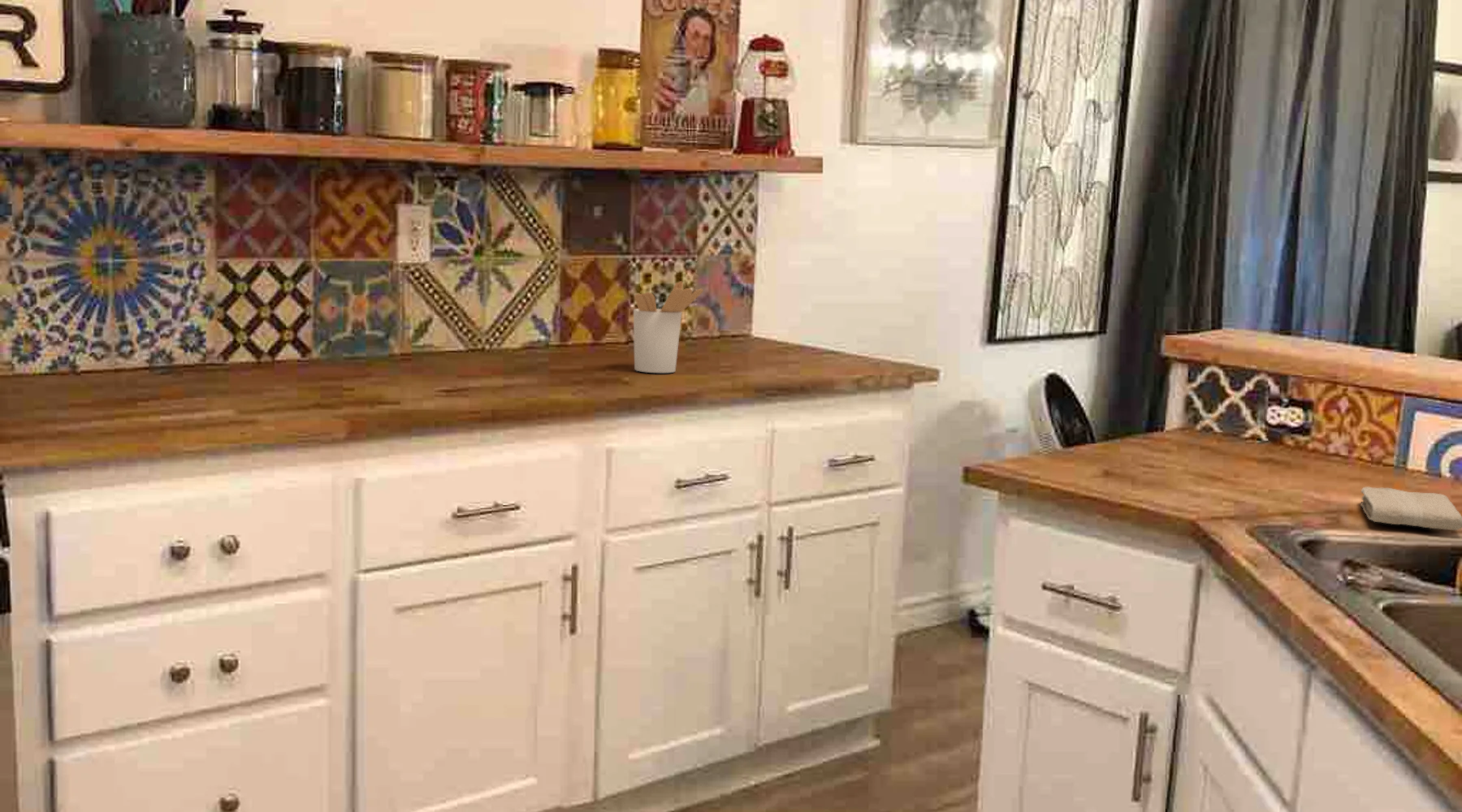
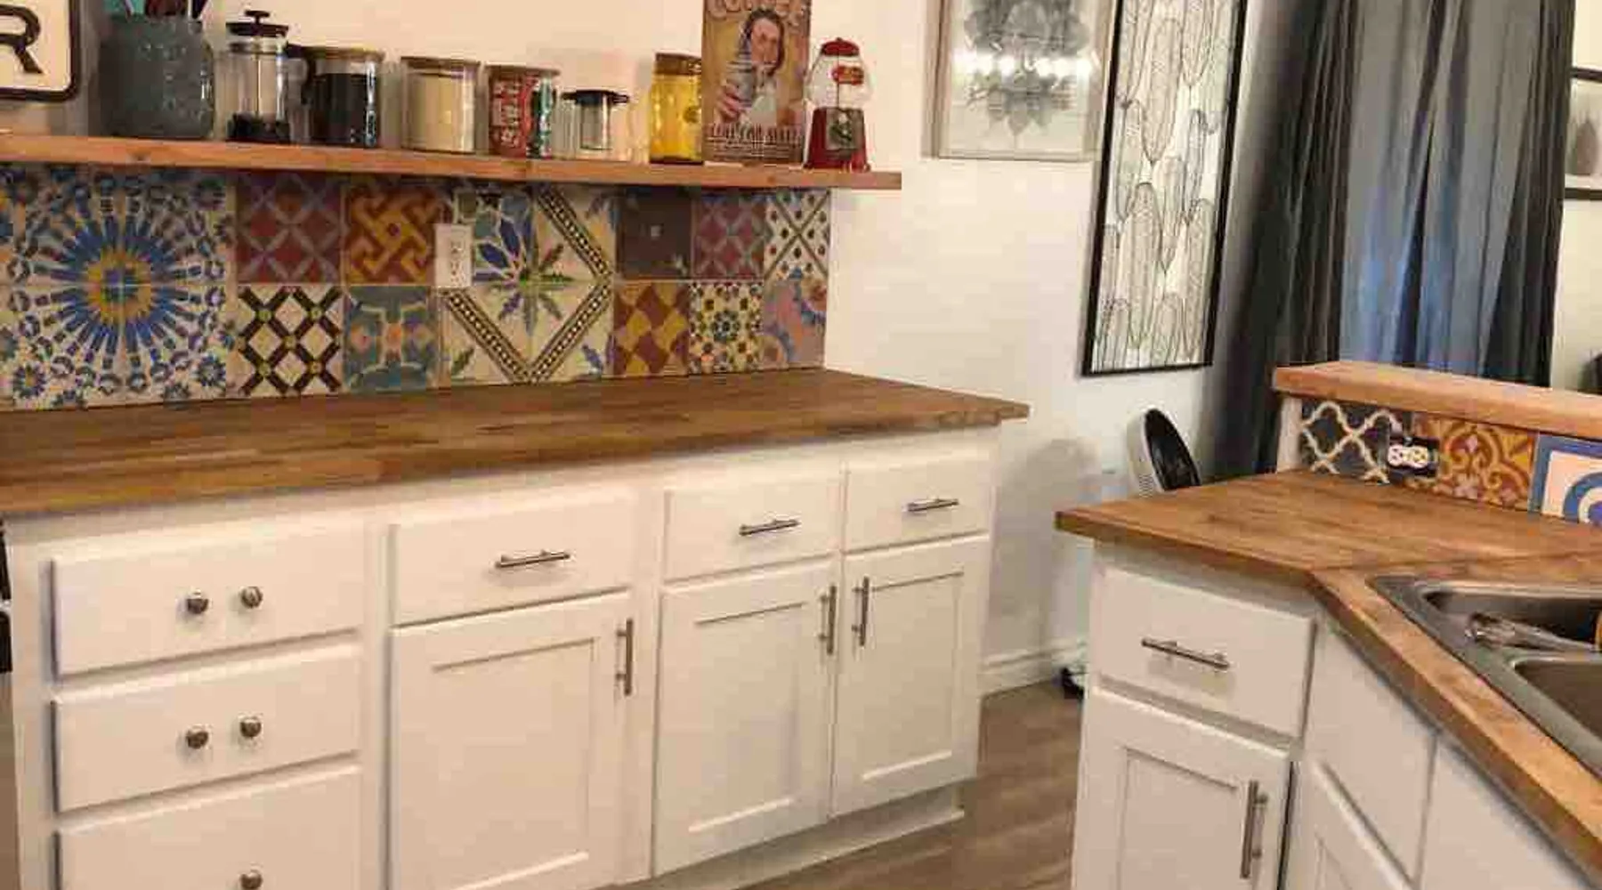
- washcloth (1409, 507)
- utensil holder (666, 326)
